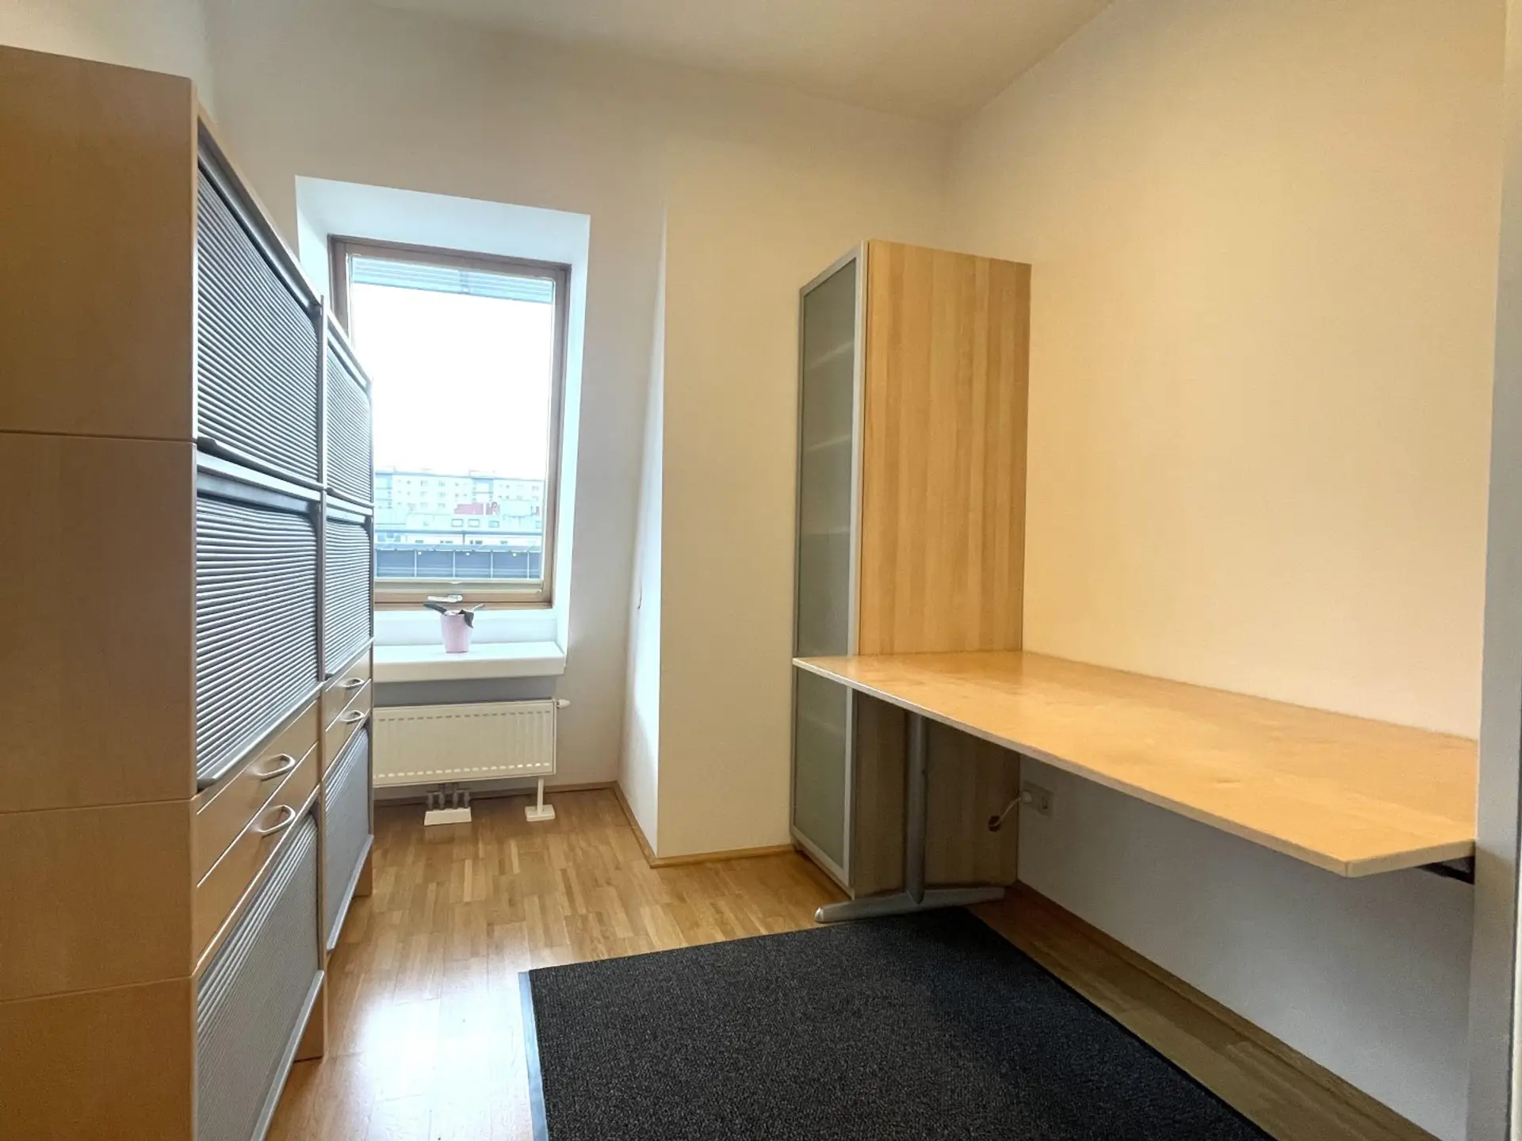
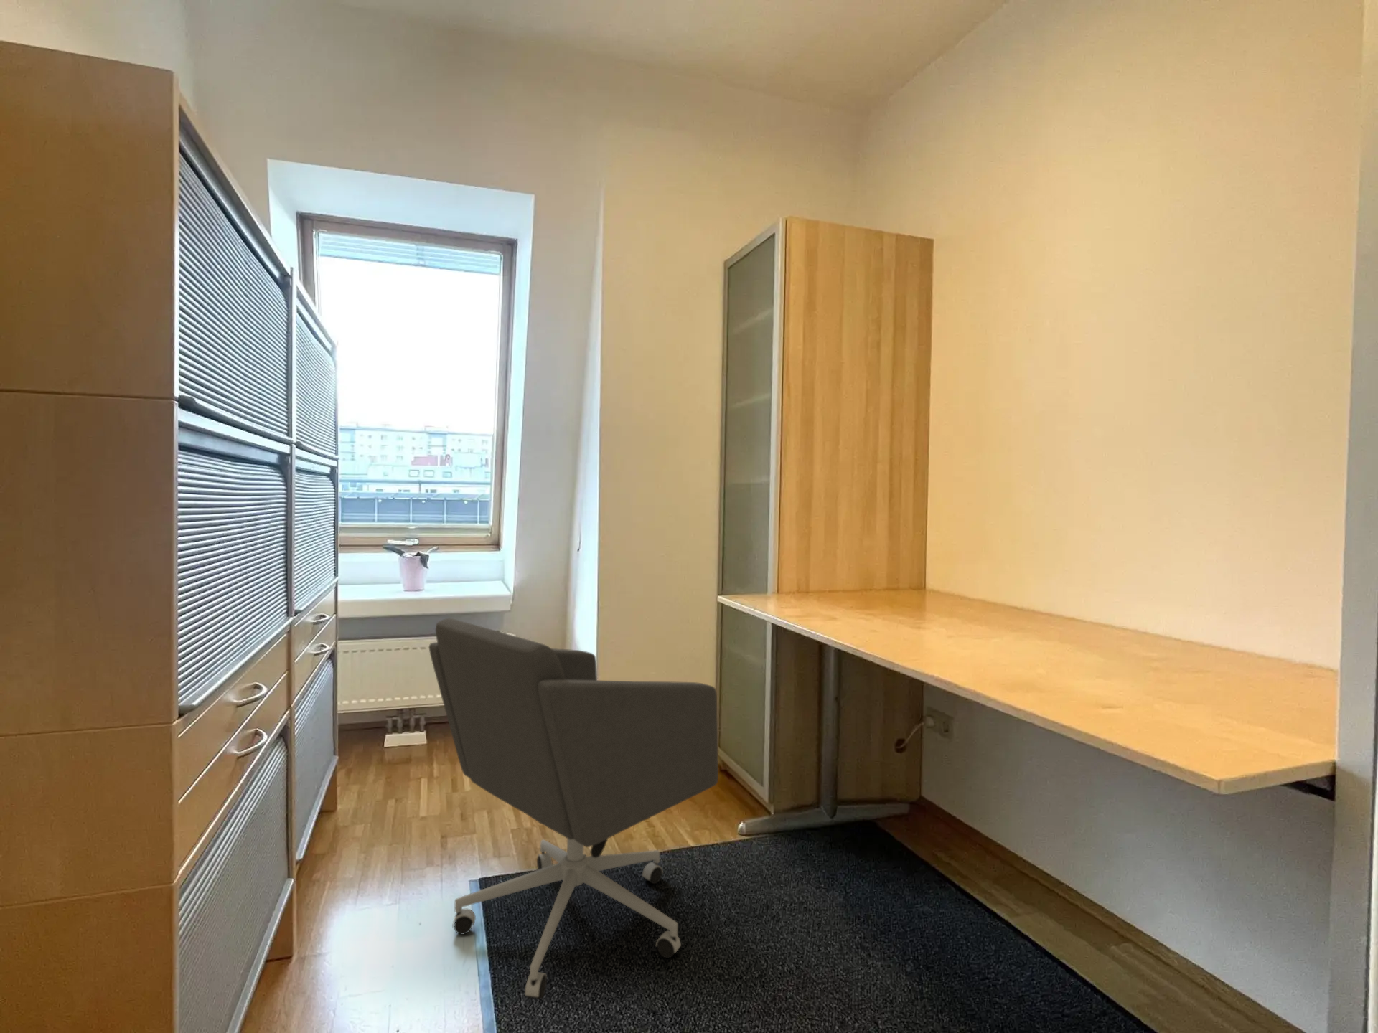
+ office chair (573, 771)
